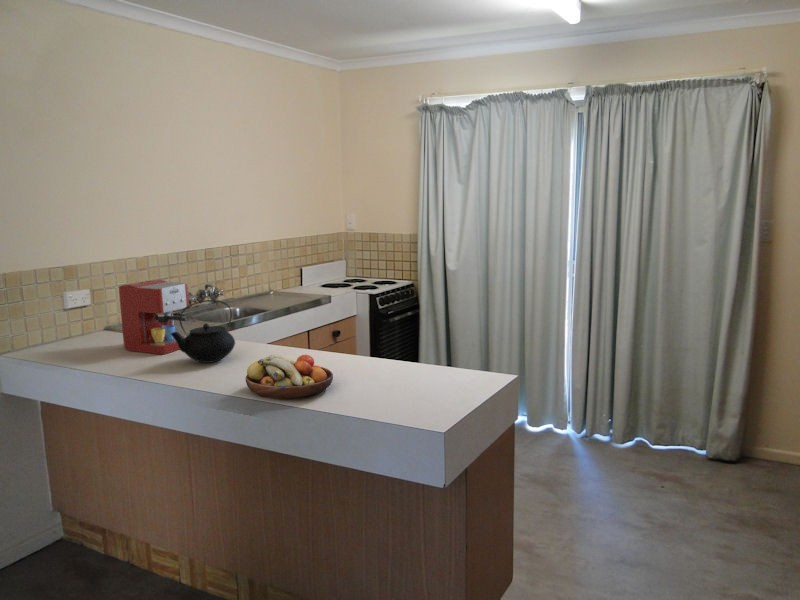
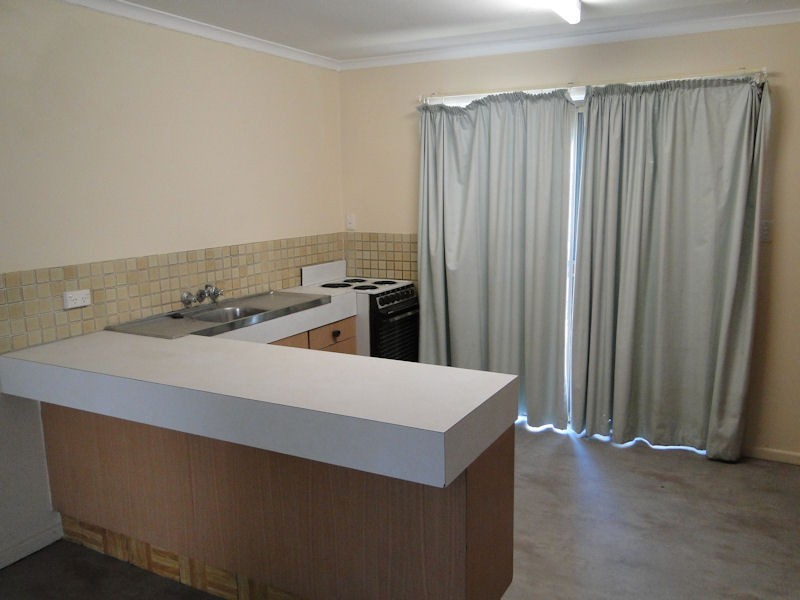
- coffee maker (155, 315)
- fruit bowl (289, 372)
- teapot (203, 331)
